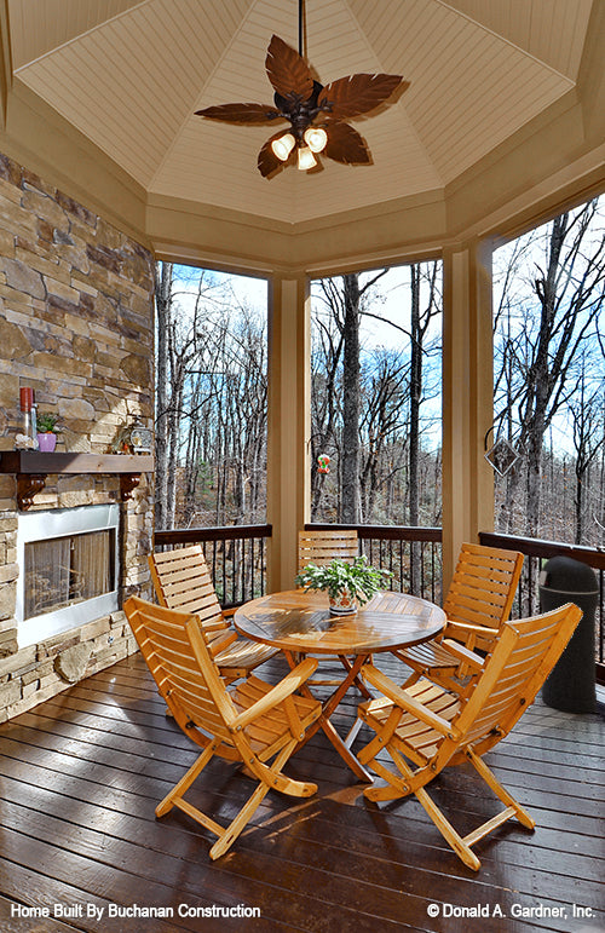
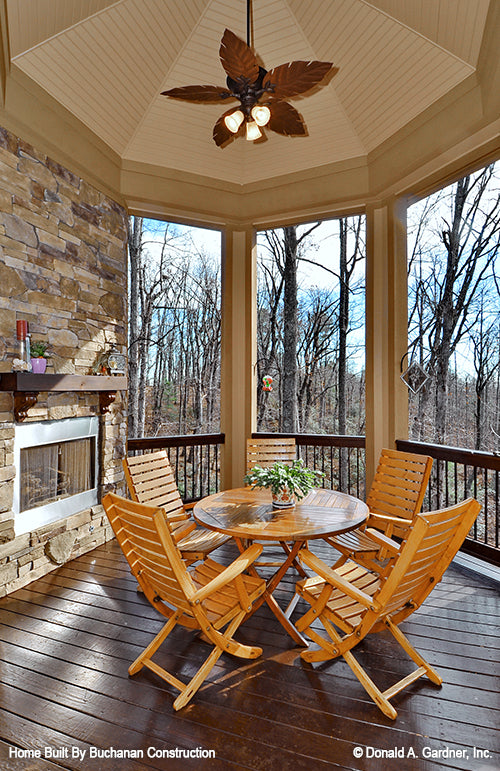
- trash can (574, 633)
